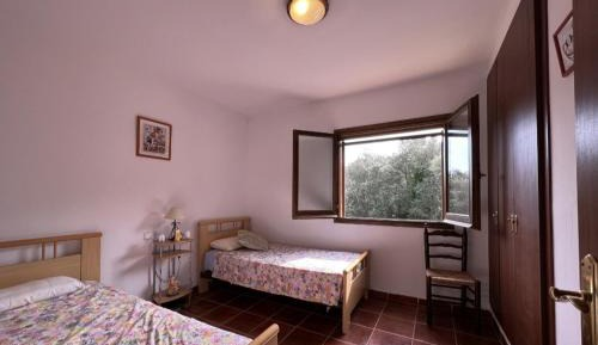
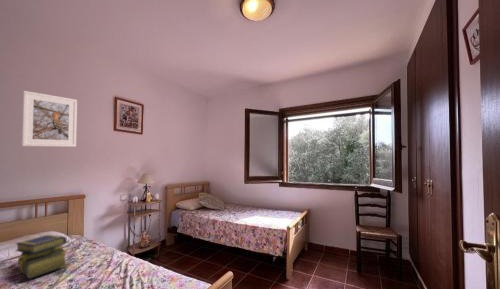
+ stack of books (40, 253)
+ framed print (51, 120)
